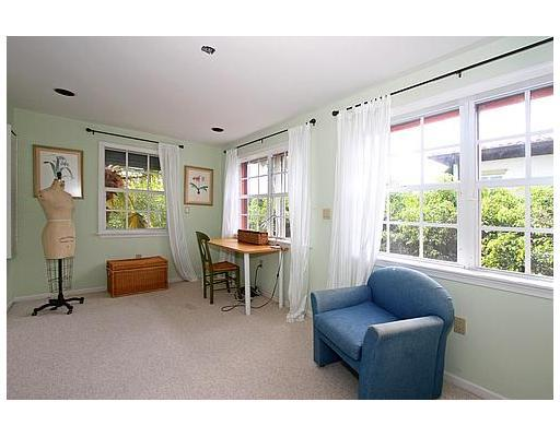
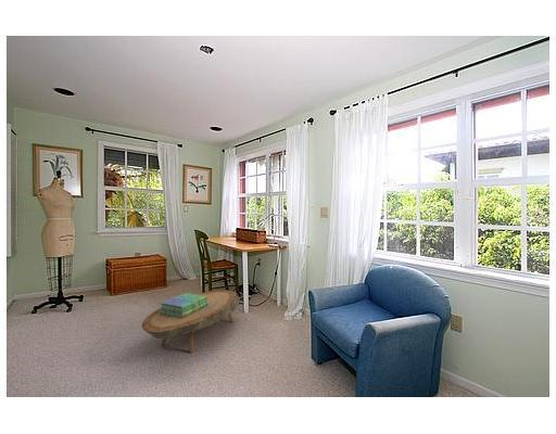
+ stack of books (185, 304)
+ coffee table (198, 319)
